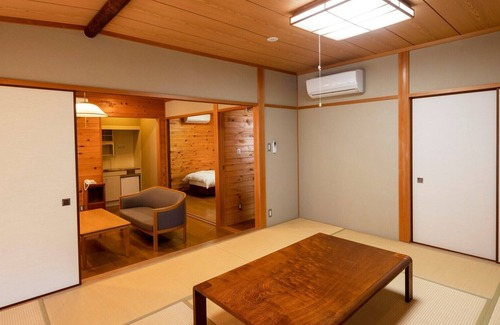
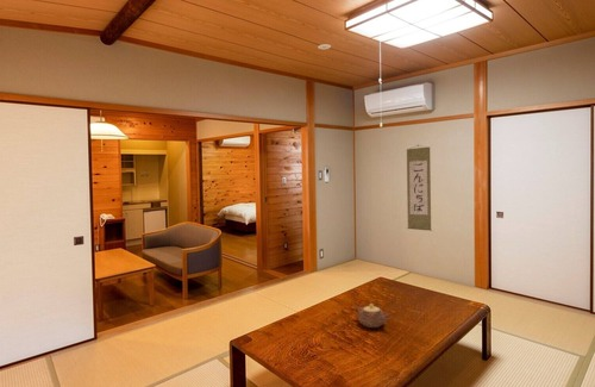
+ wall scroll (418, 187)
+ teapot (372, 314)
